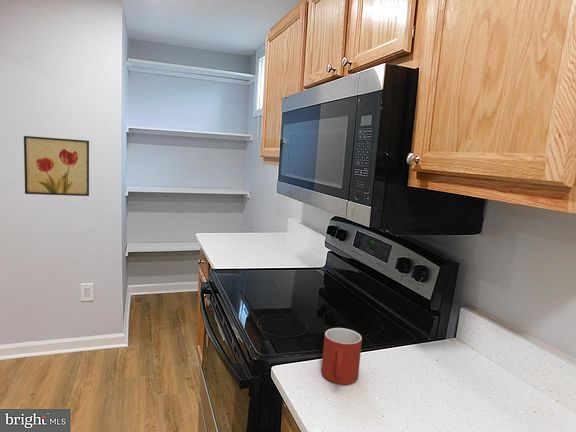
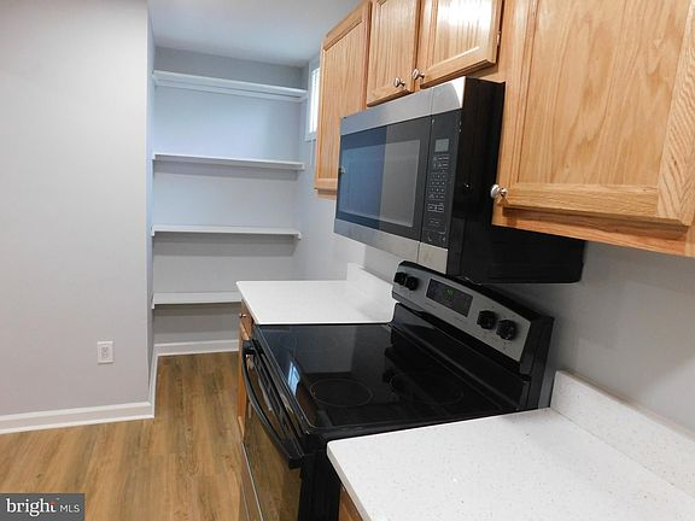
- mug (342, 359)
- wall art (57, 166)
